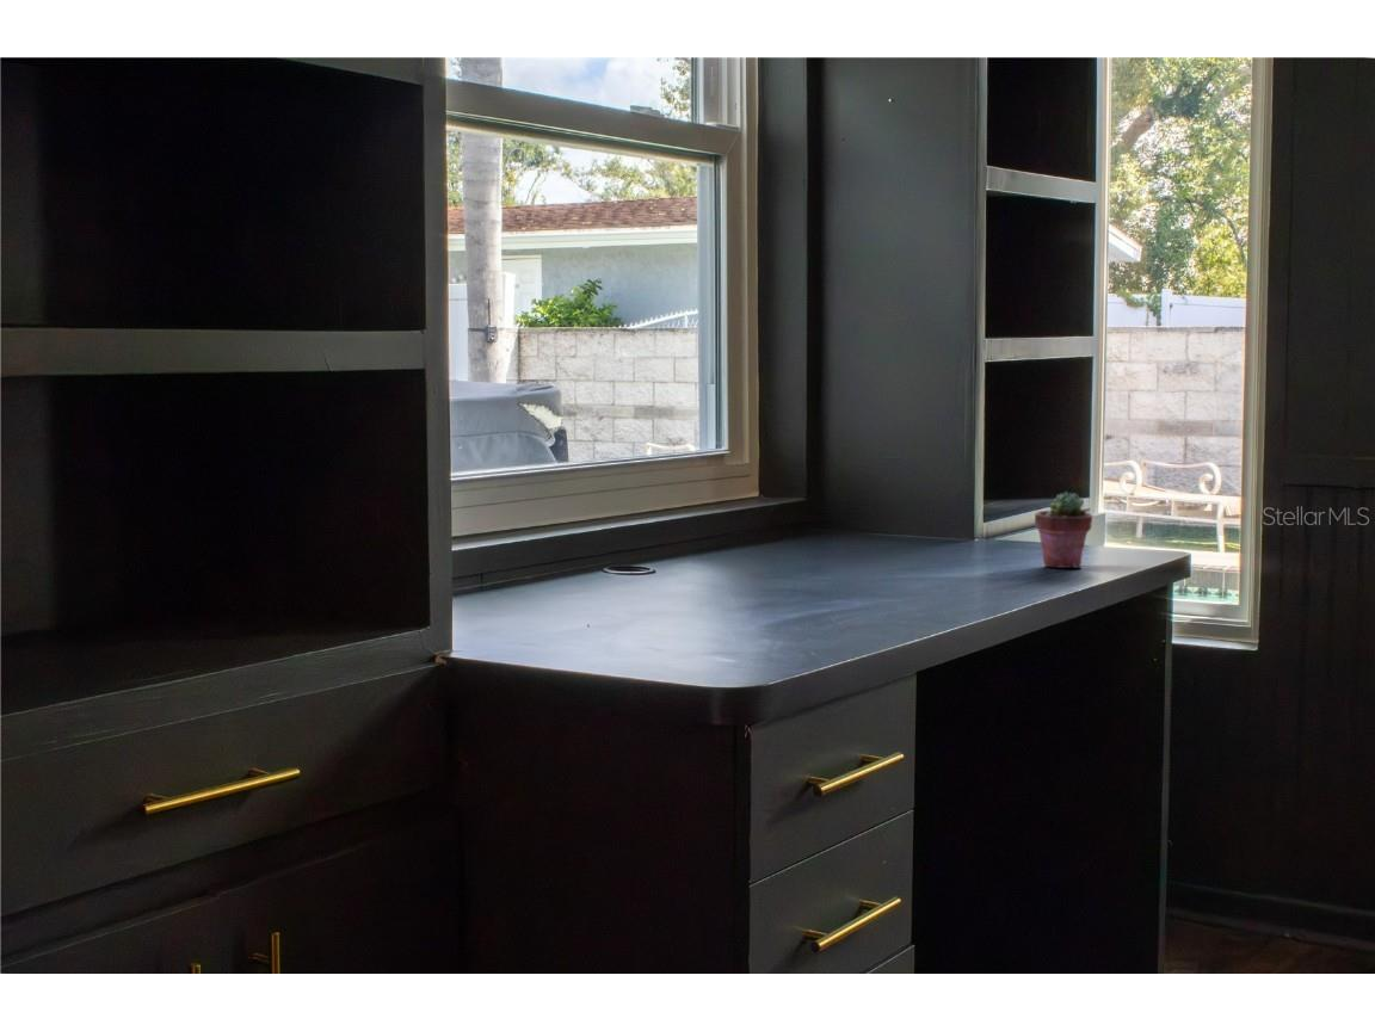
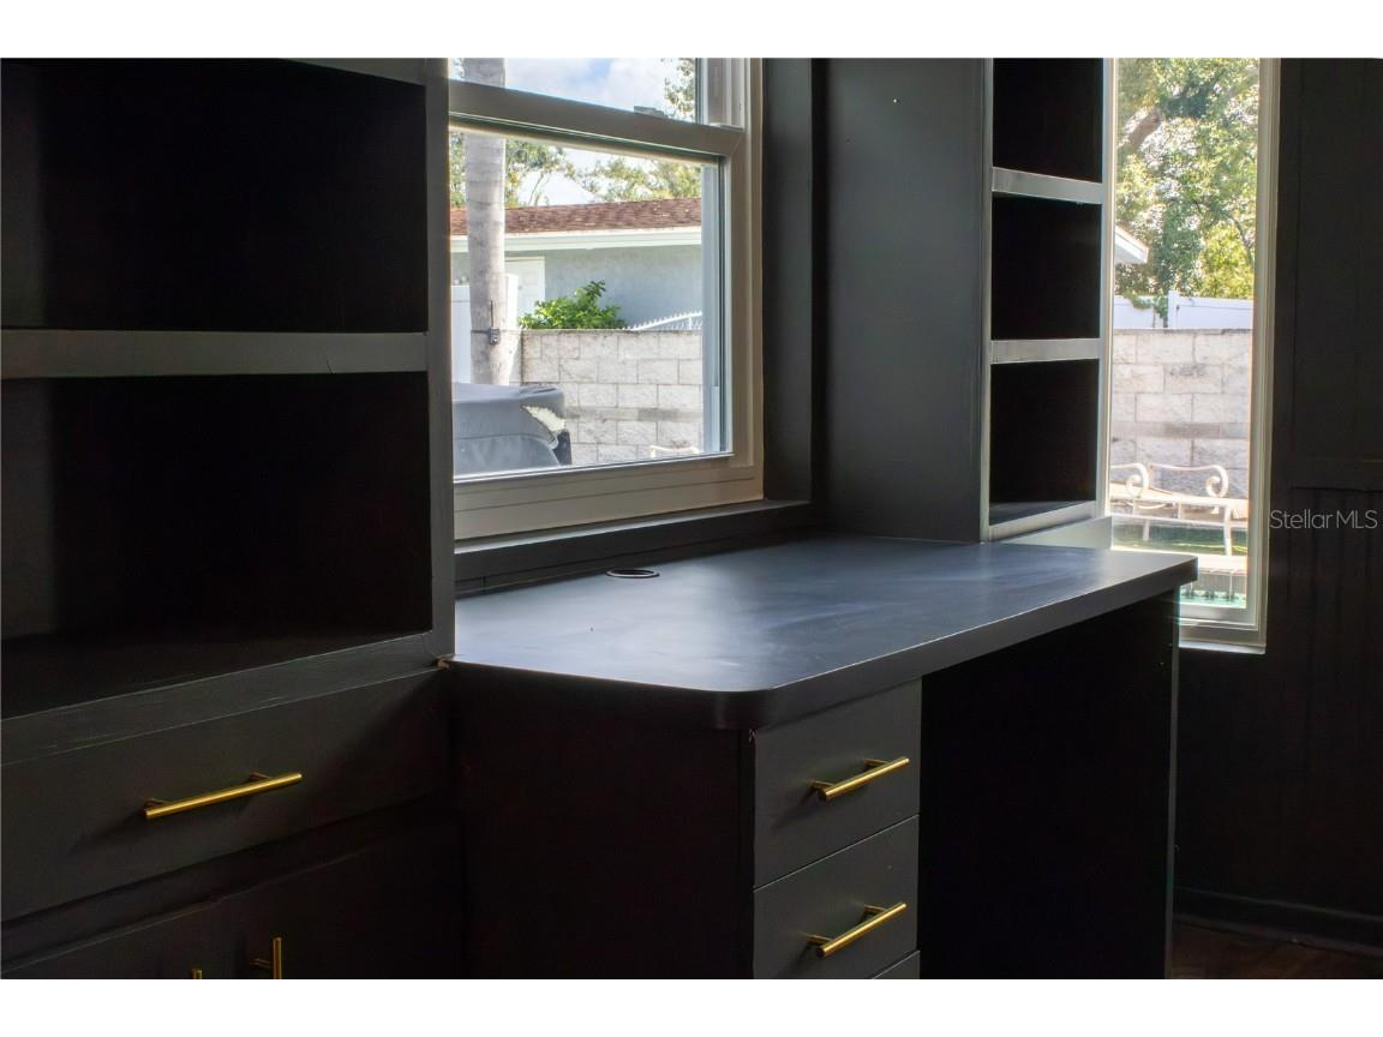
- potted succulent (1063, 529)
